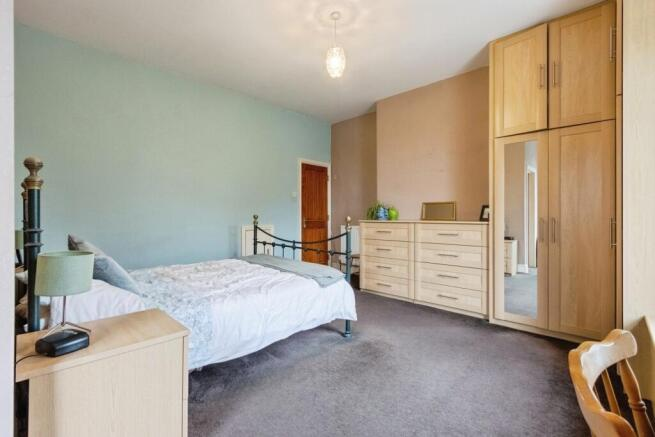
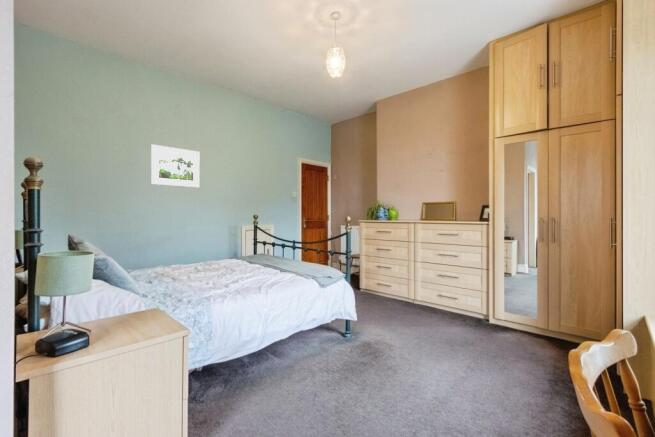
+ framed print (176, 166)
